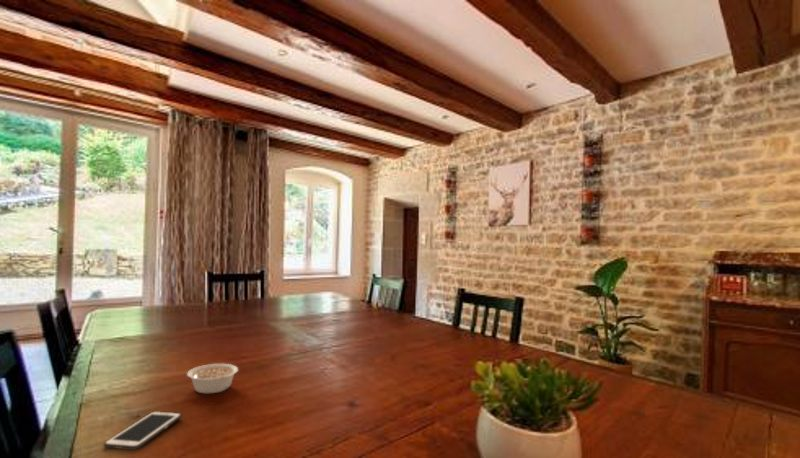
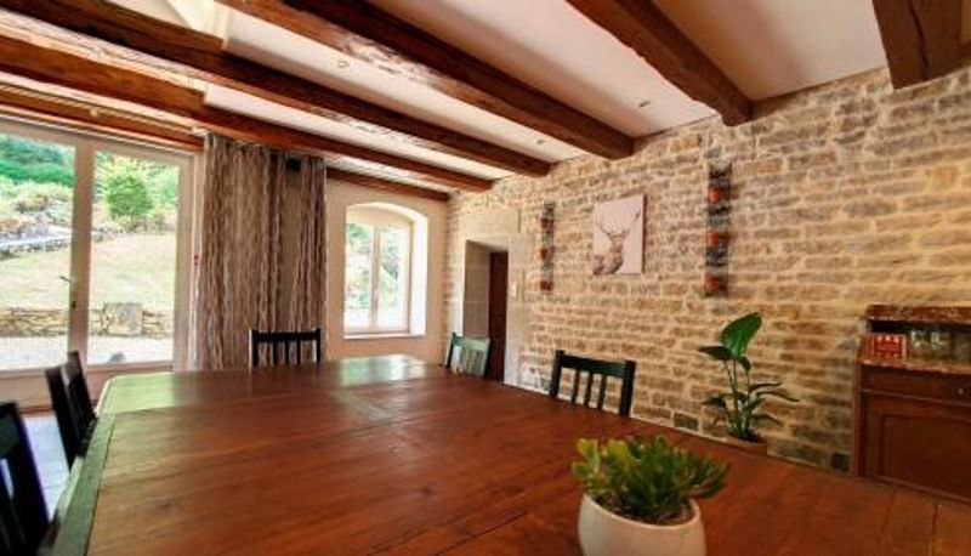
- cell phone (145, 429)
- legume (214, 377)
